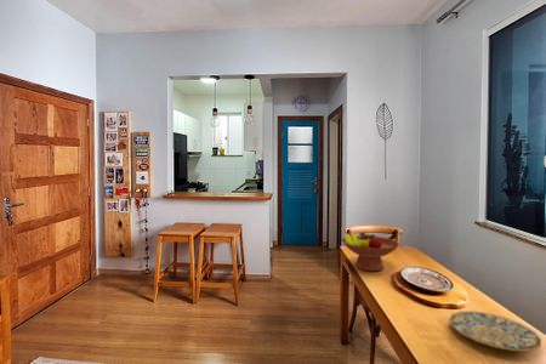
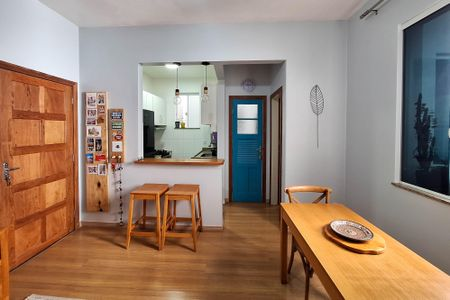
- fruit bowl (369, 249)
- plate (491, 331)
